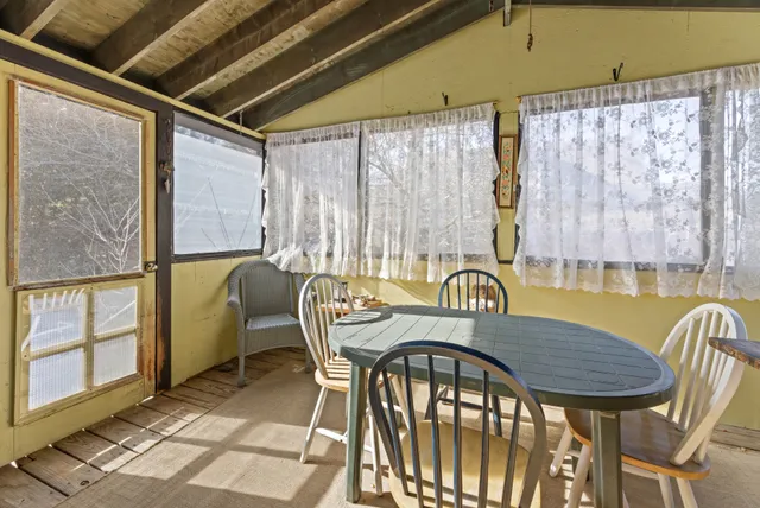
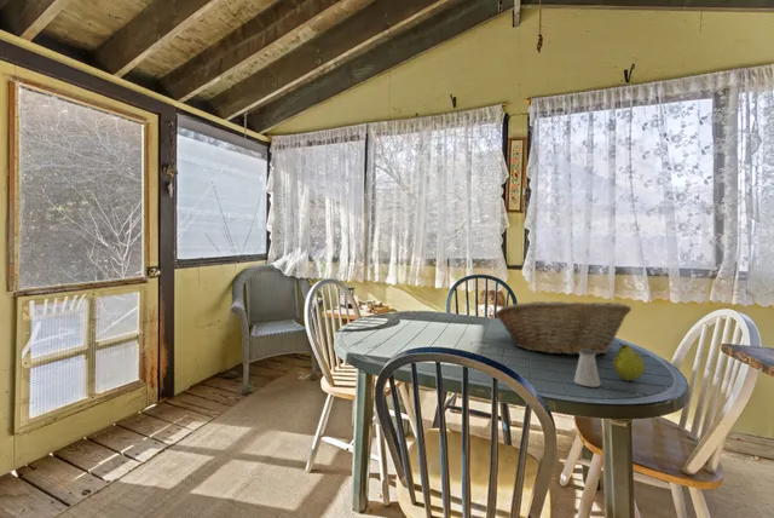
+ saltshaker (587, 367)
+ fruit (628, 361)
+ fruit basket (559, 322)
